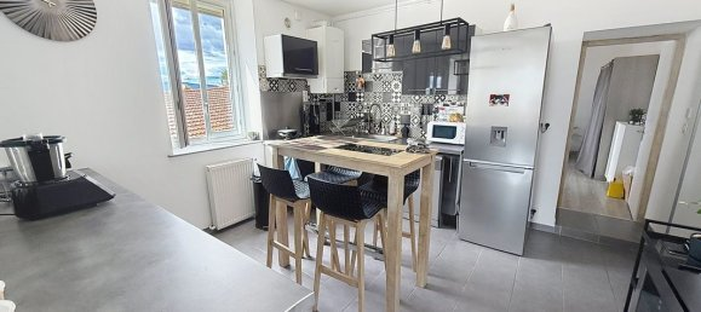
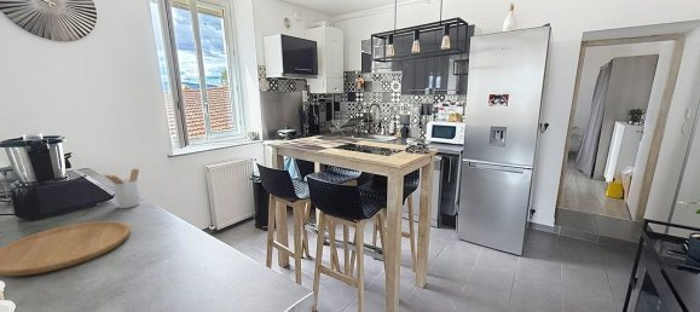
+ utensil holder (122, 189)
+ cutting board (65, 244)
